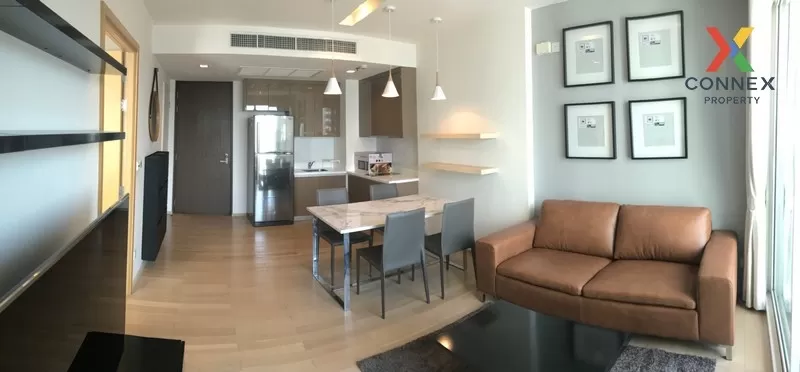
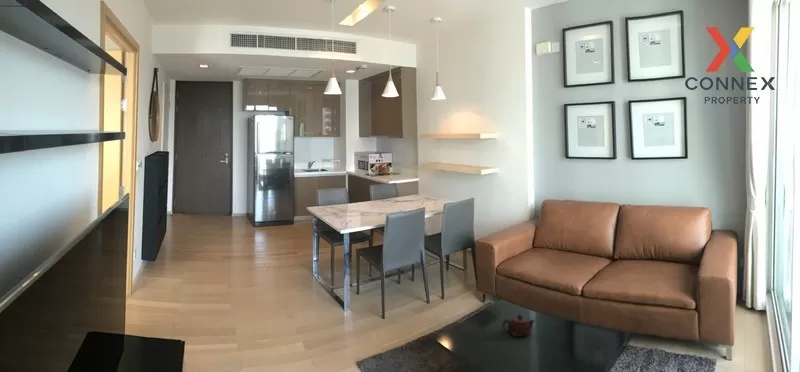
+ teapot (518, 324)
